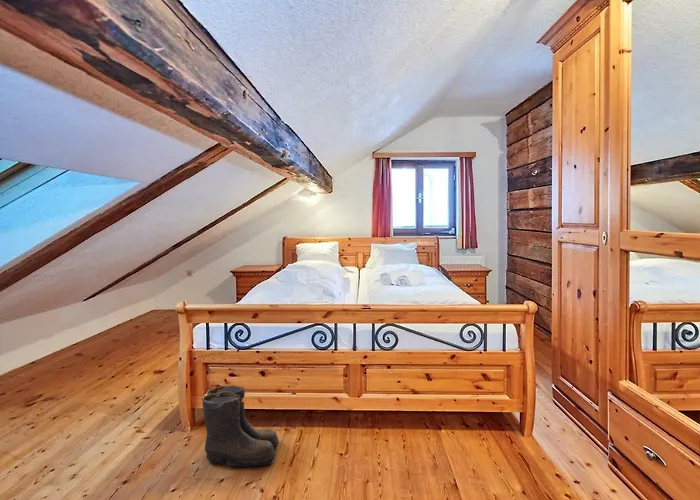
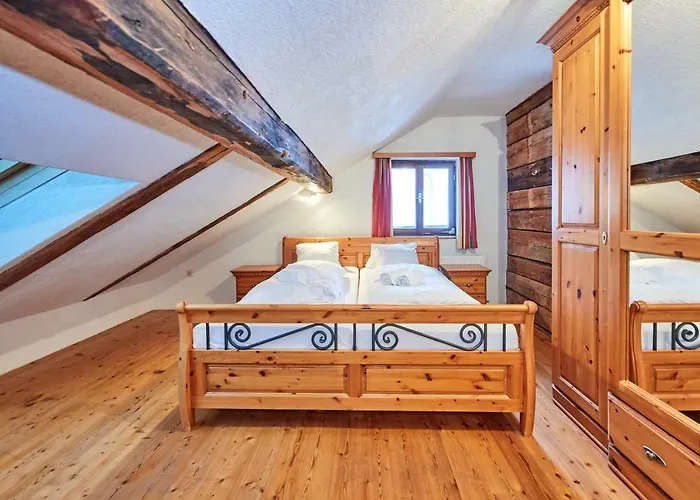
- boots (241, 422)
